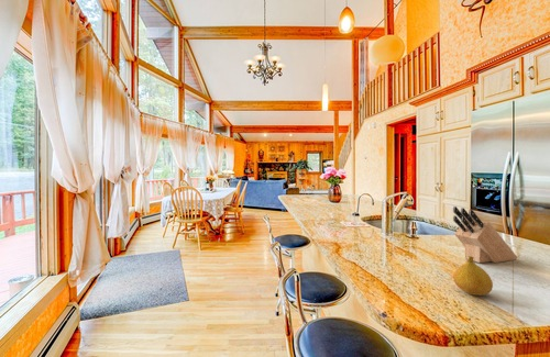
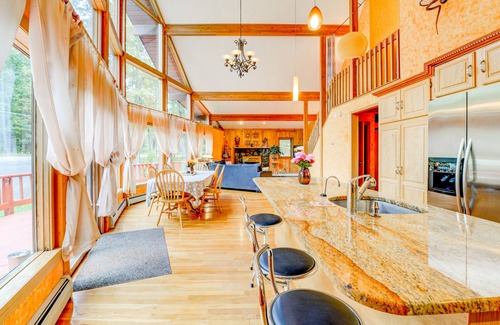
- knife block (482, 233)
- fruit (472, 274)
